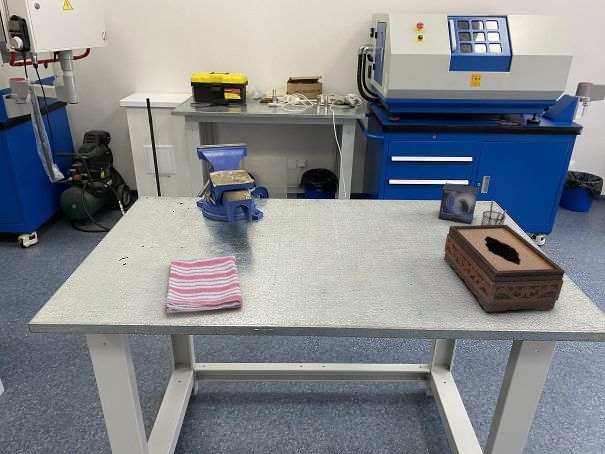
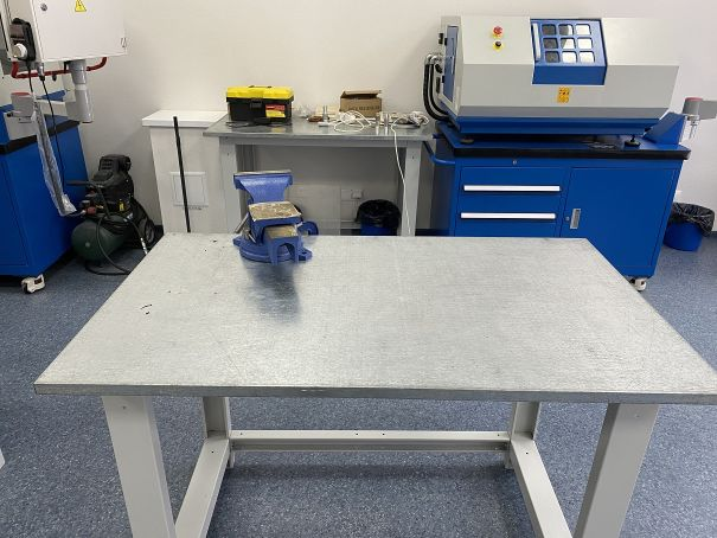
- tissue box (497, 264)
- pencil holder (492, 222)
- small box (458, 202)
- dish towel (203, 279)
